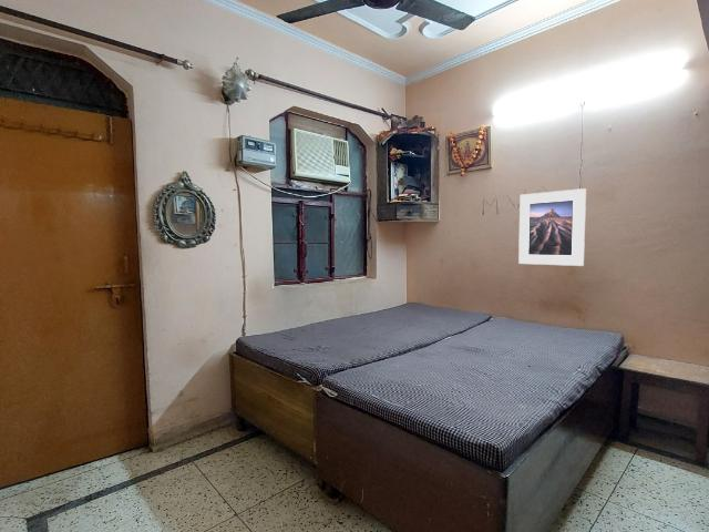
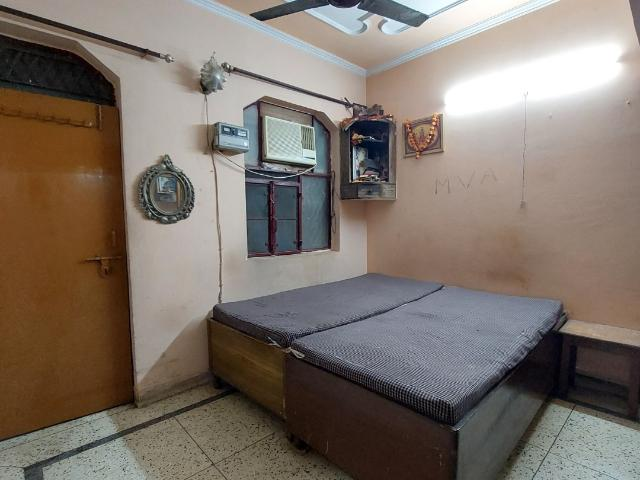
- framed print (549, 228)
